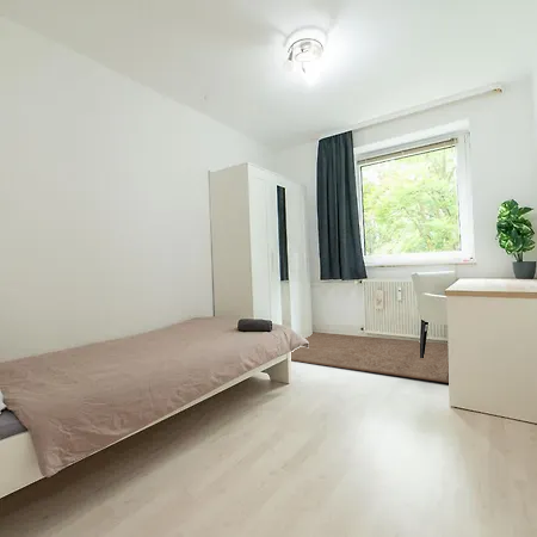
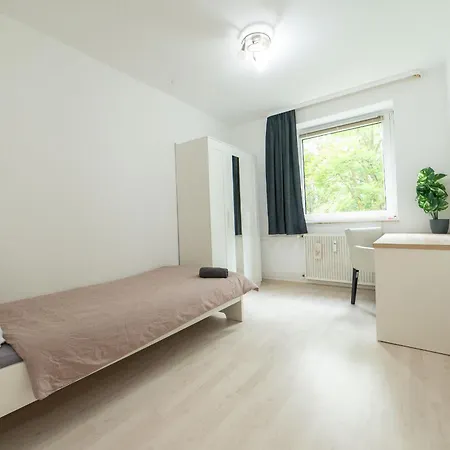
- rug (354, 348)
